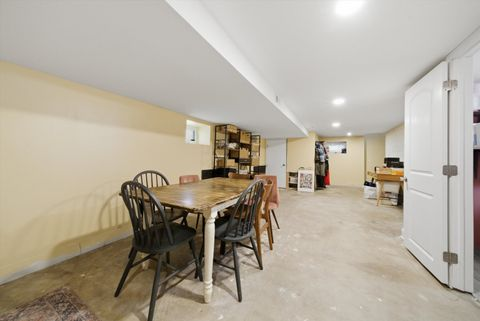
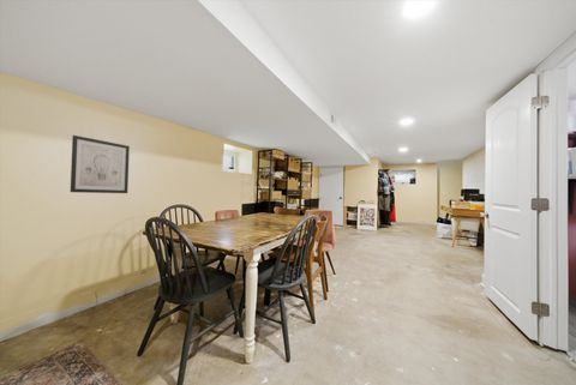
+ wall art (102, 167)
